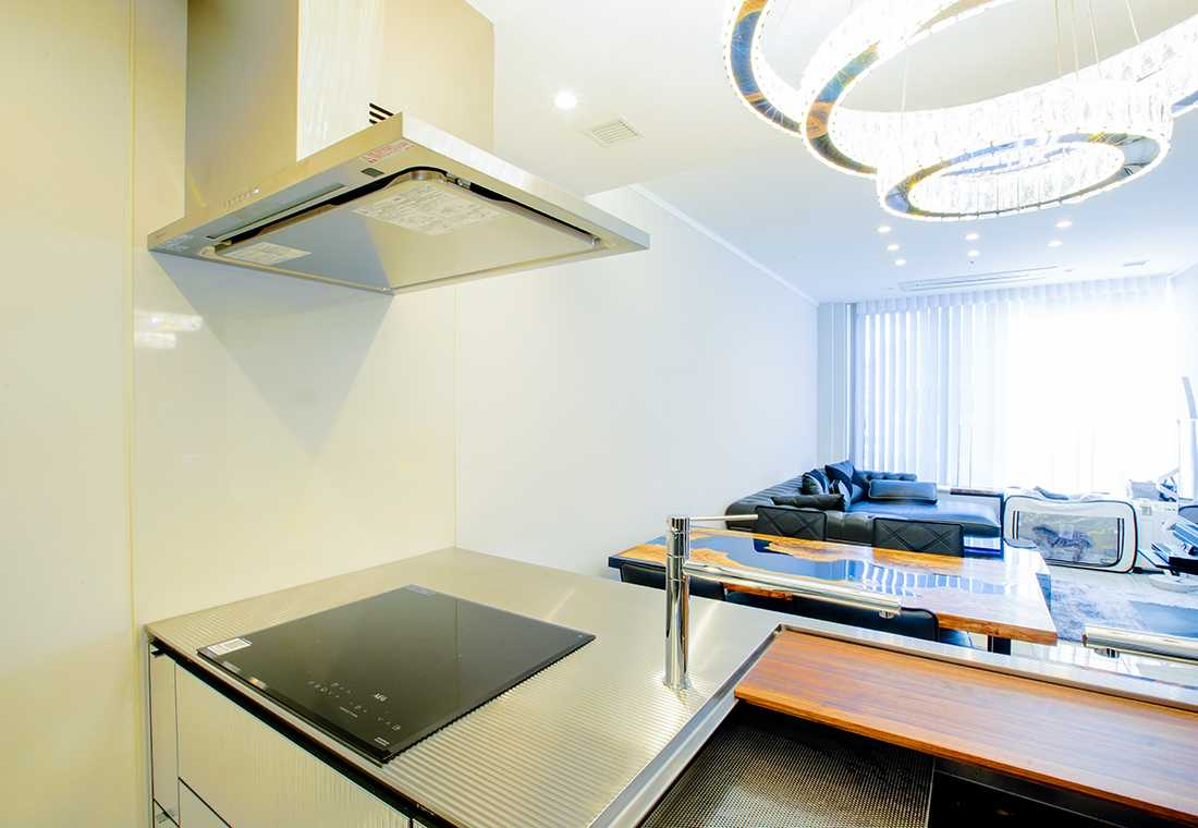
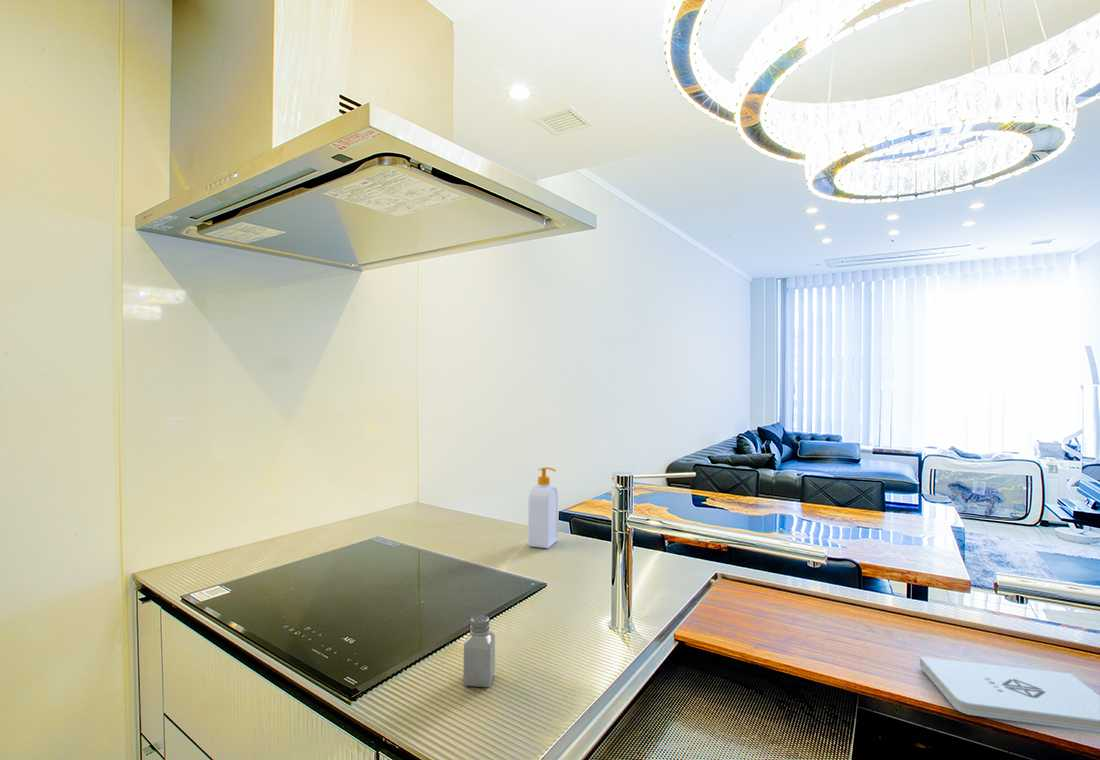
+ notepad (1017, 692)
+ saltshaker (479, 648)
+ soap bottle (544, 505)
